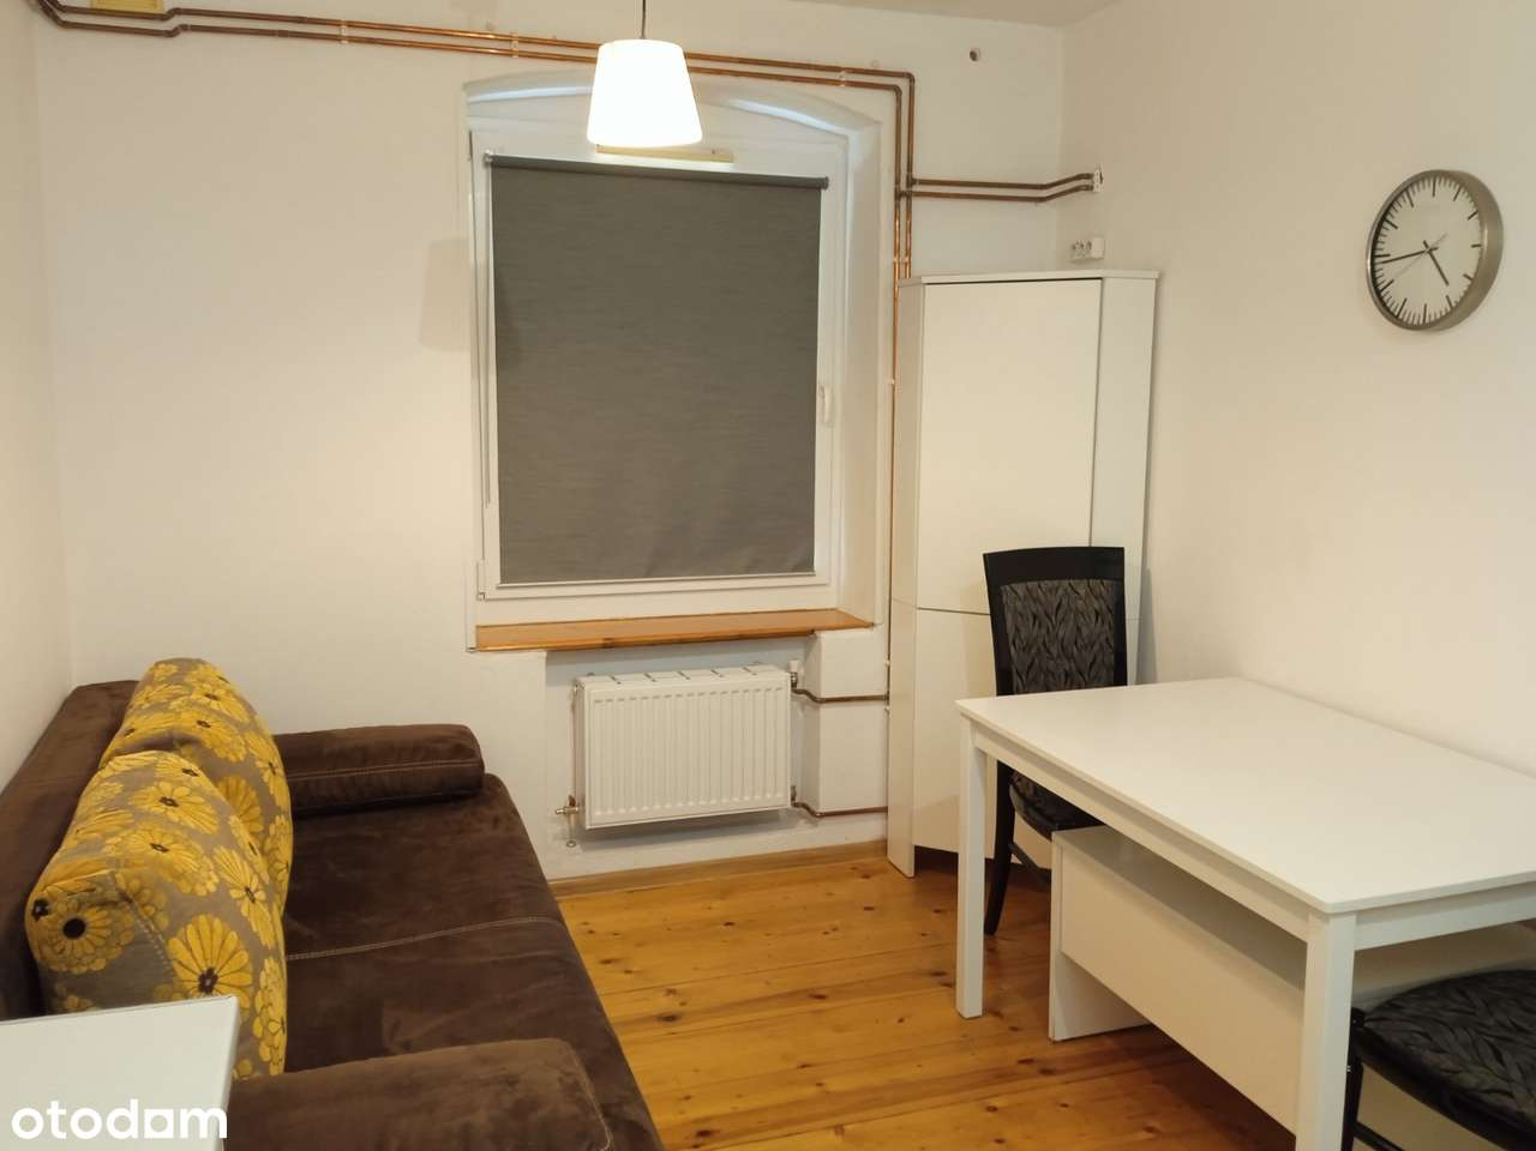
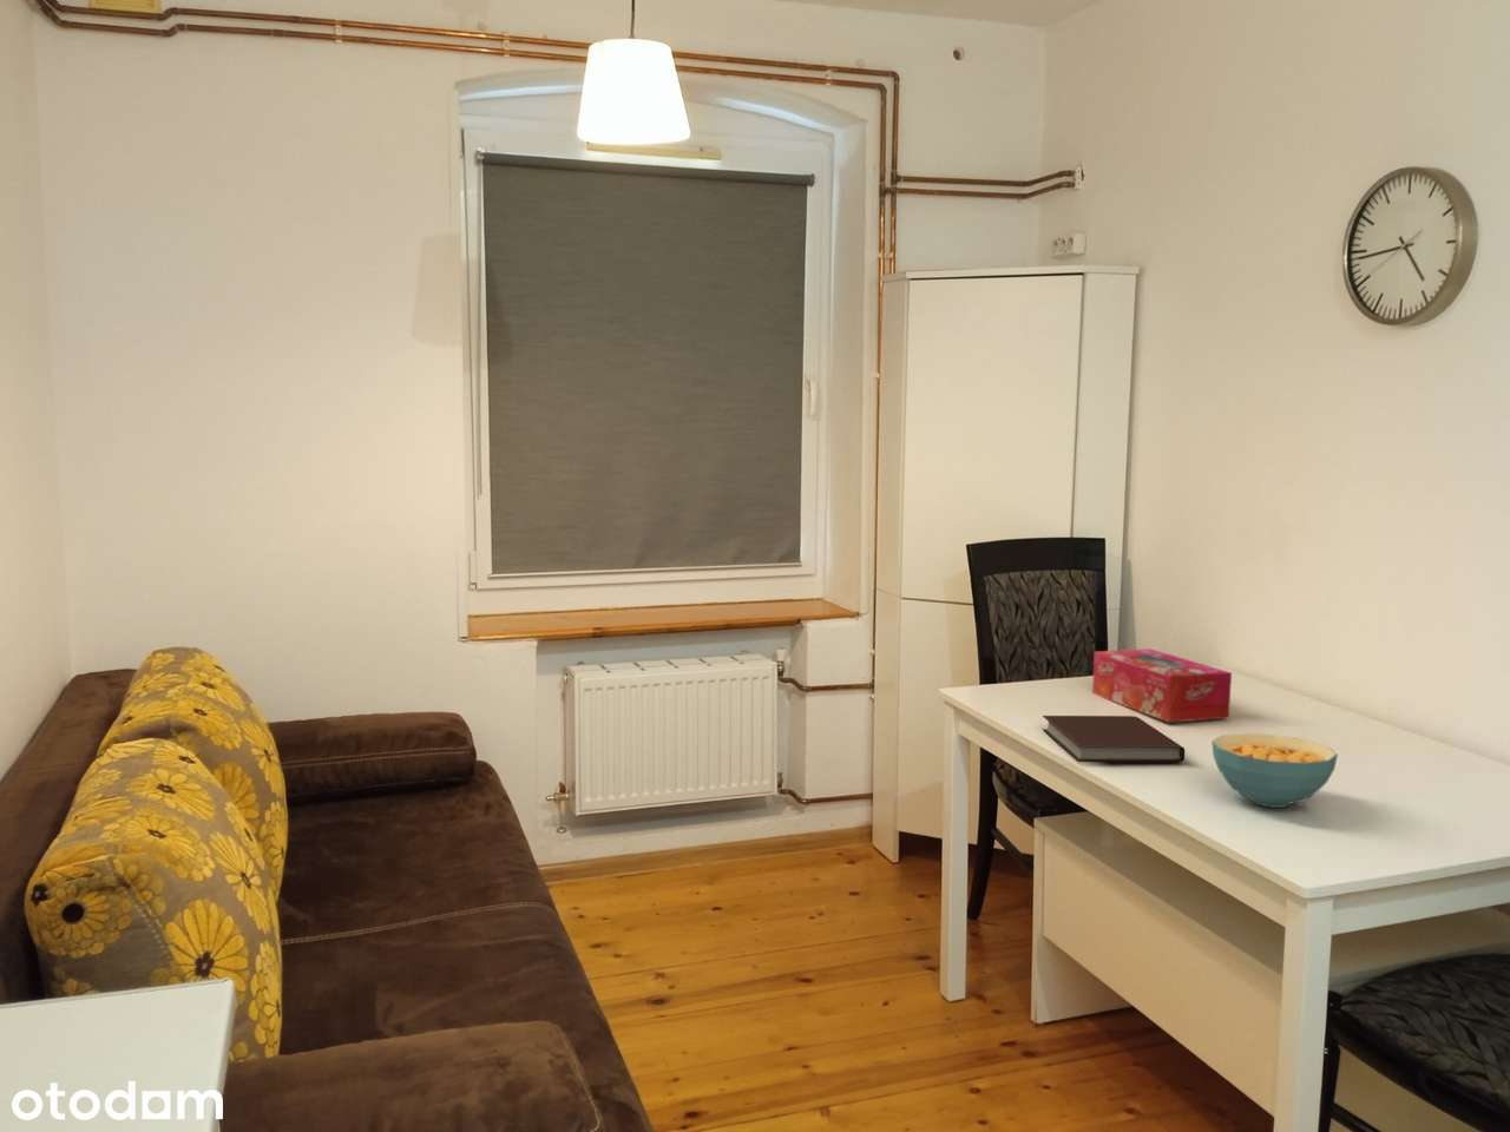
+ notebook (1109, 737)
+ cereal bowl (1272, 775)
+ tissue box (1158, 683)
